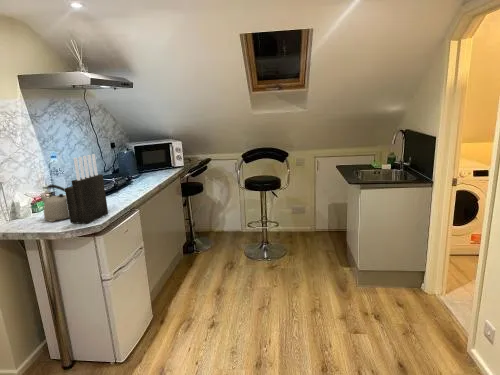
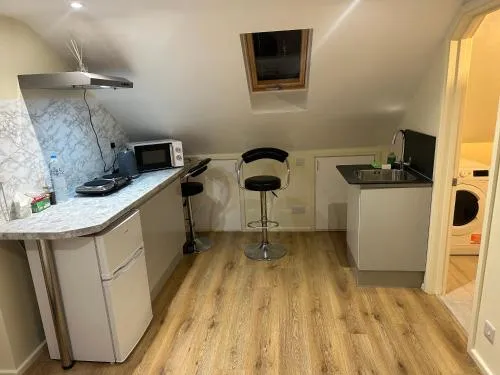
- kettle (57, 200)
- knife block (83, 187)
